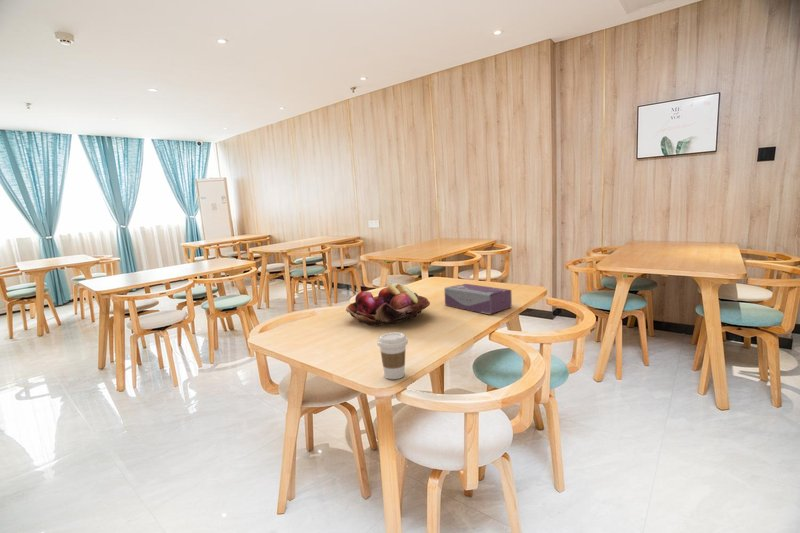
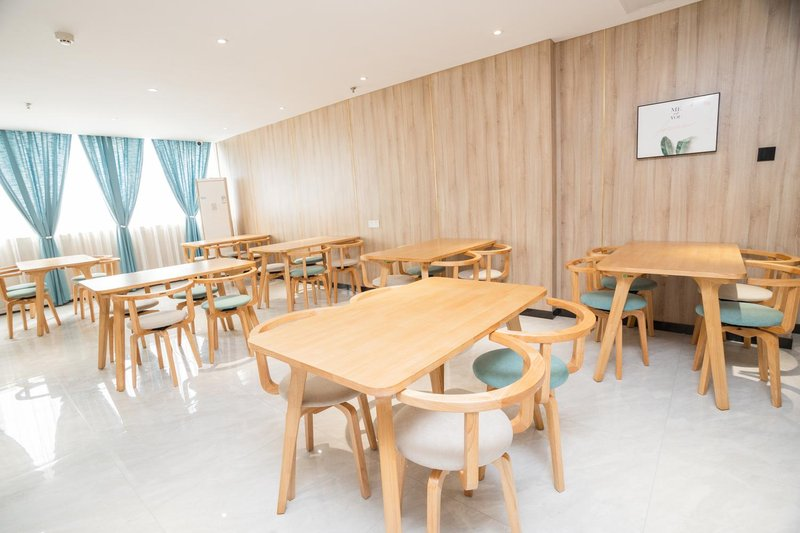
- fruit basket (389, 302)
- tissue box (477, 297)
- coffee cup (393, 355)
